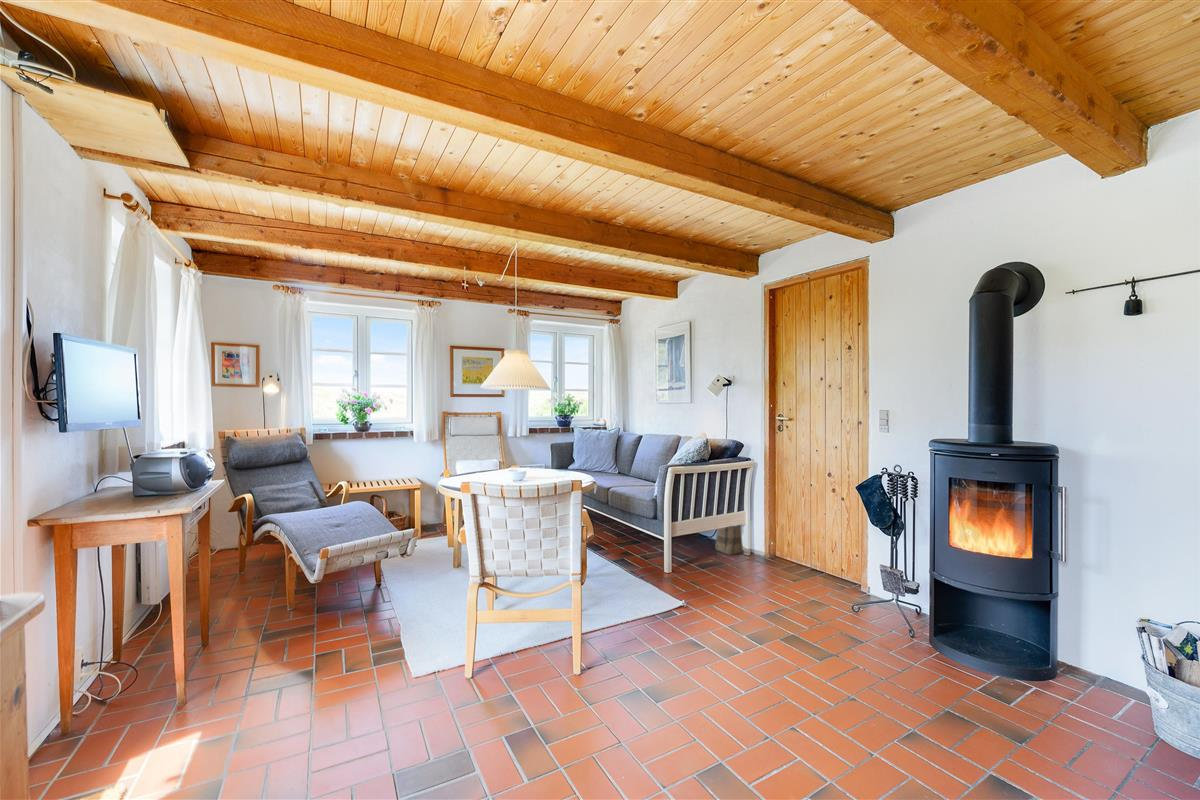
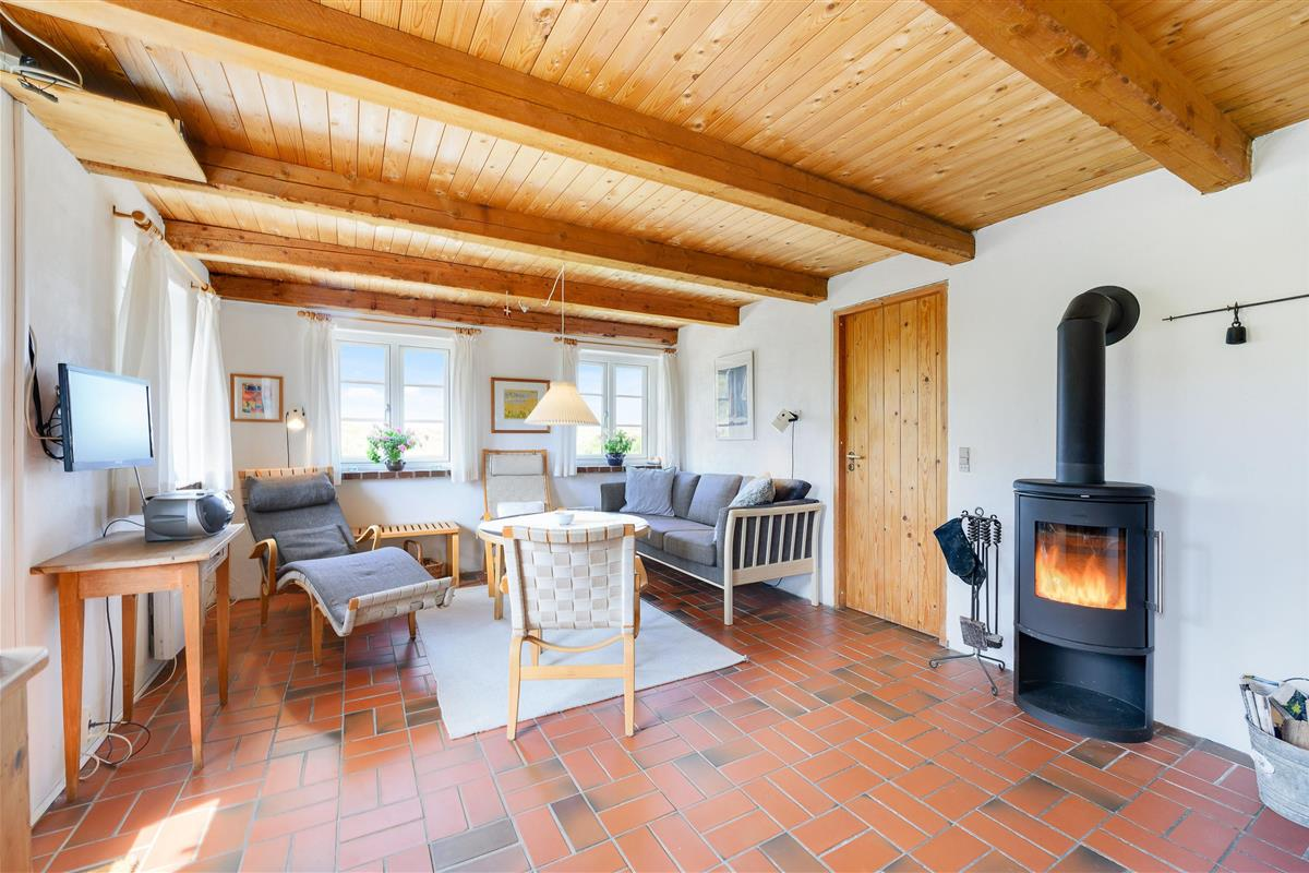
- basket (729, 530)
